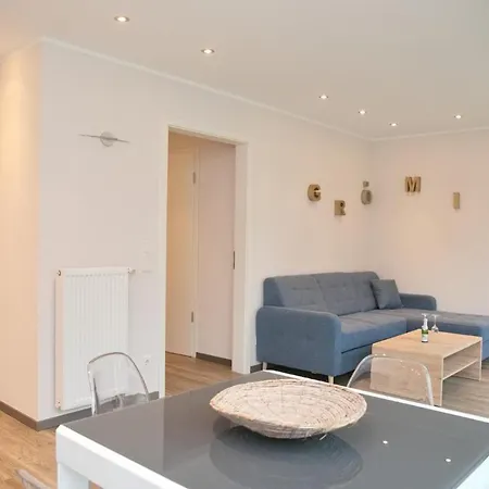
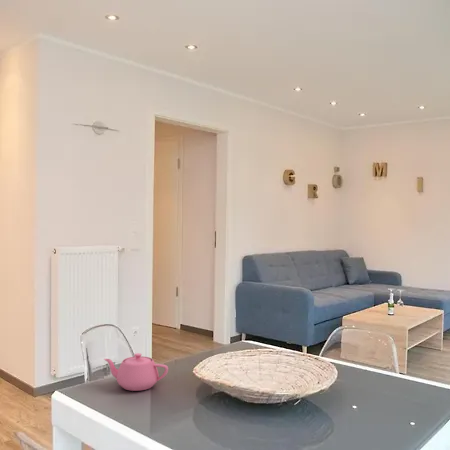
+ teapot (135, 369)
